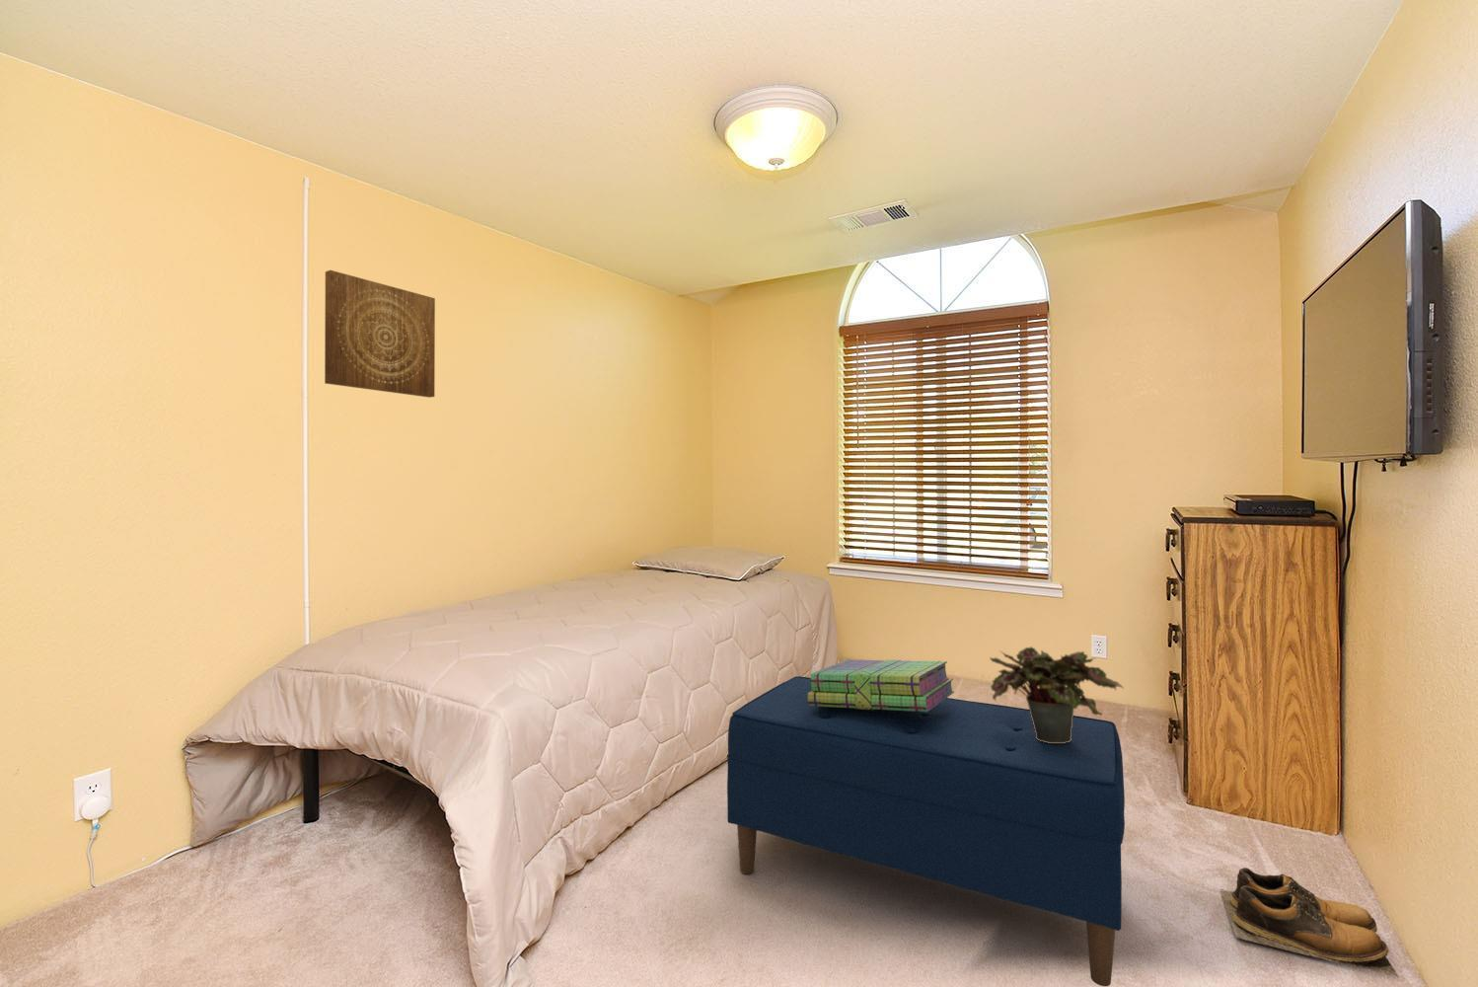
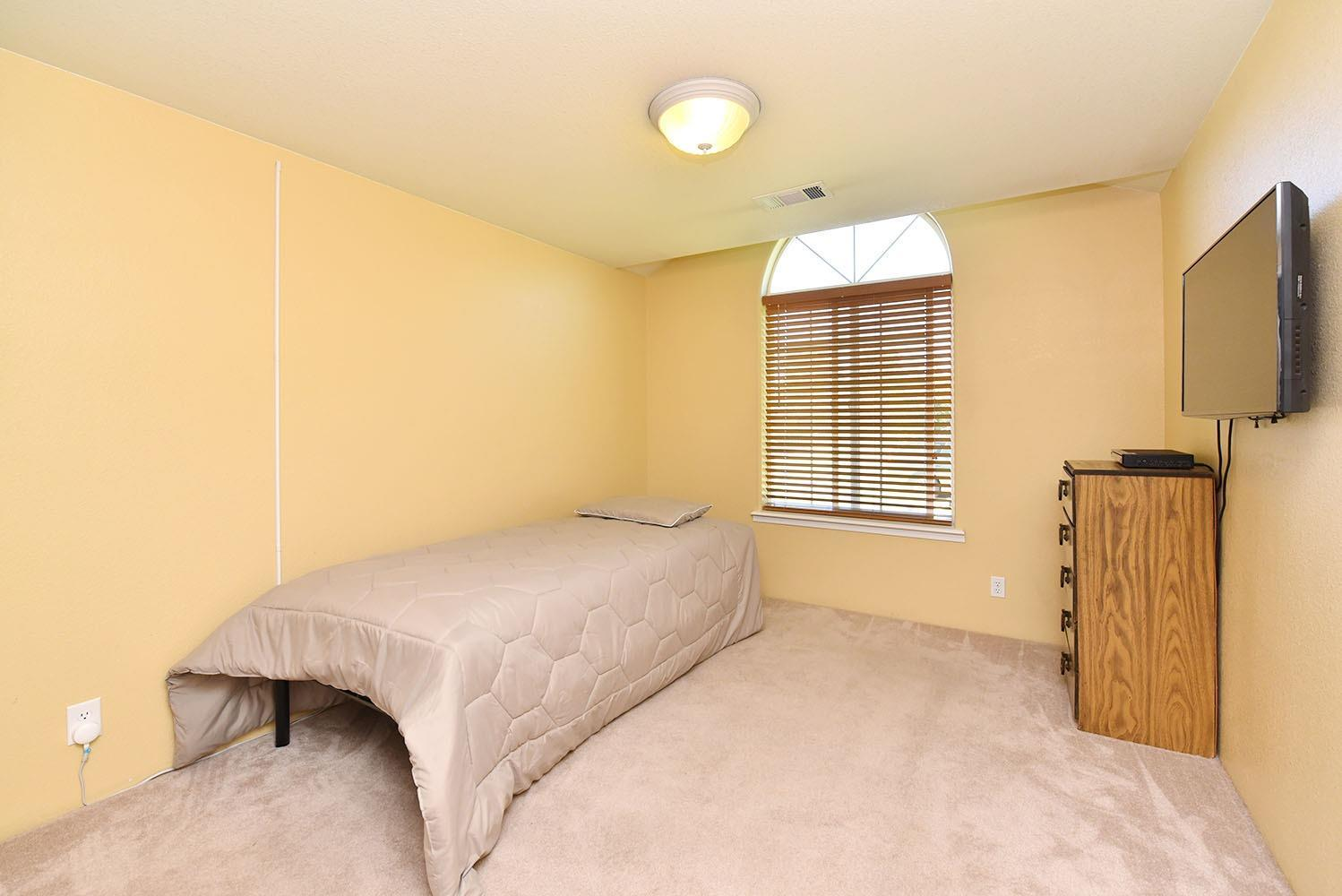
- potted plant (1056, 696)
- bench (919, 799)
- shoes (1300, 908)
- stack of books (882, 692)
- wall art (383, 337)
